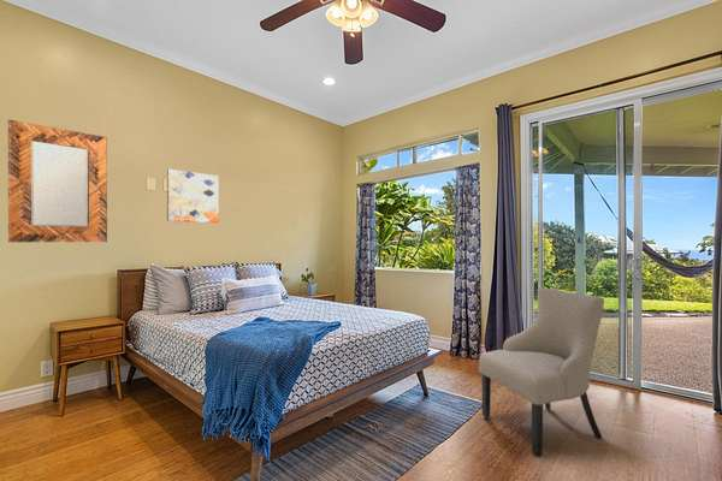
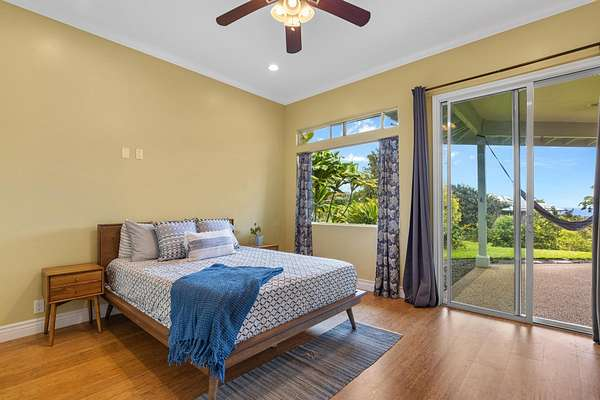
- home mirror (60, 185)
- chair (540, 361)
- wall art (194, 197)
